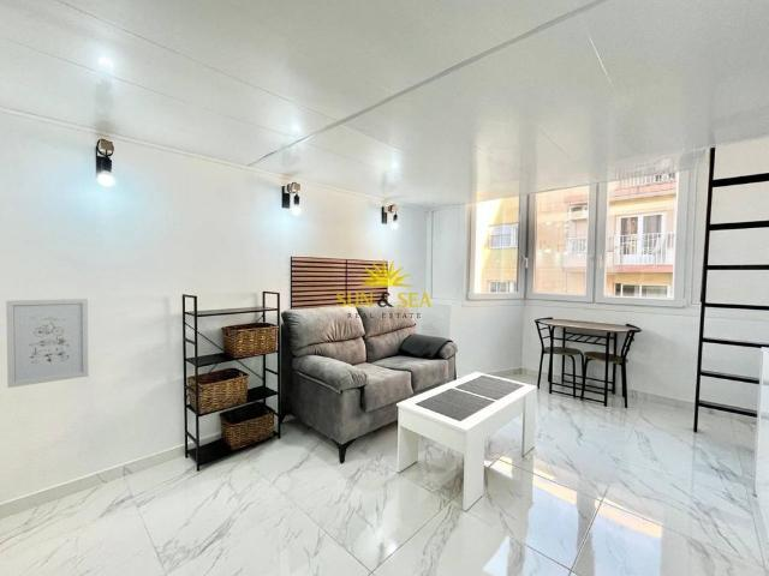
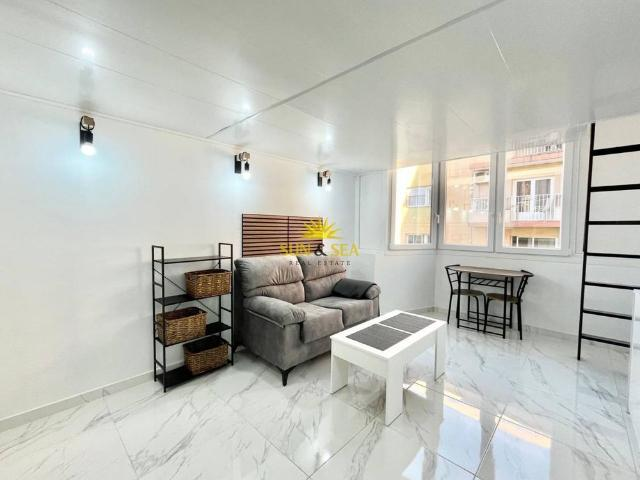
- wall art (49, 340)
